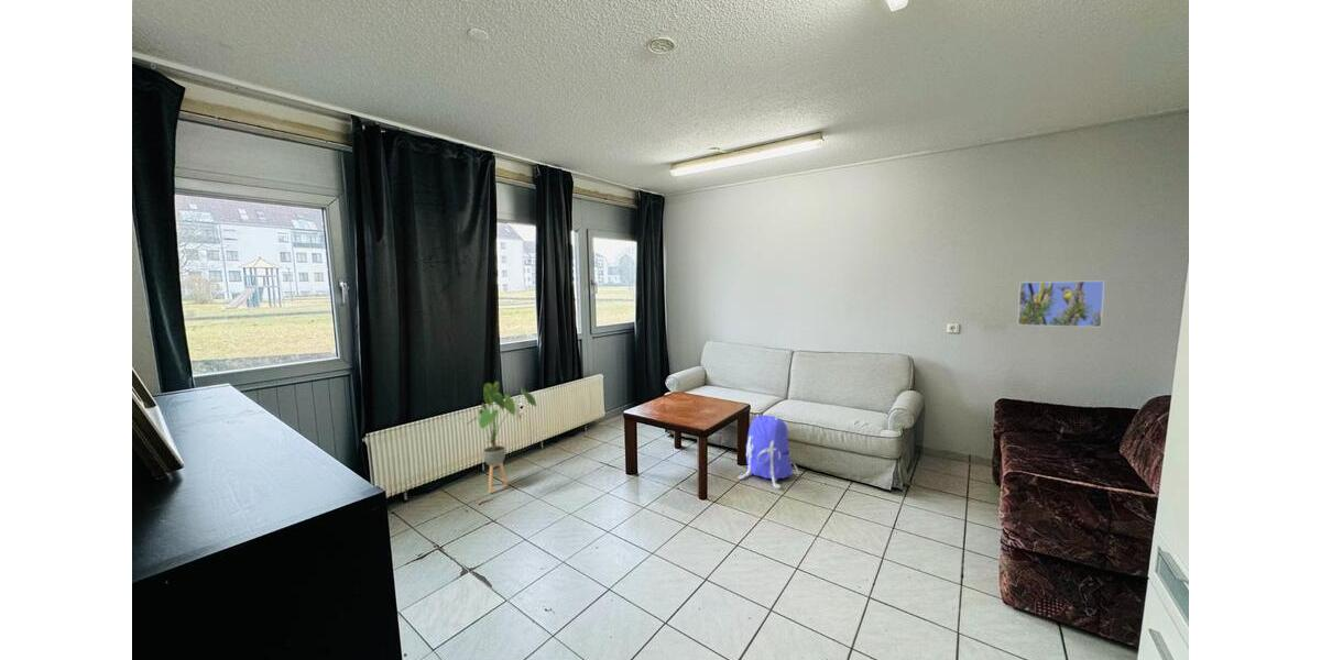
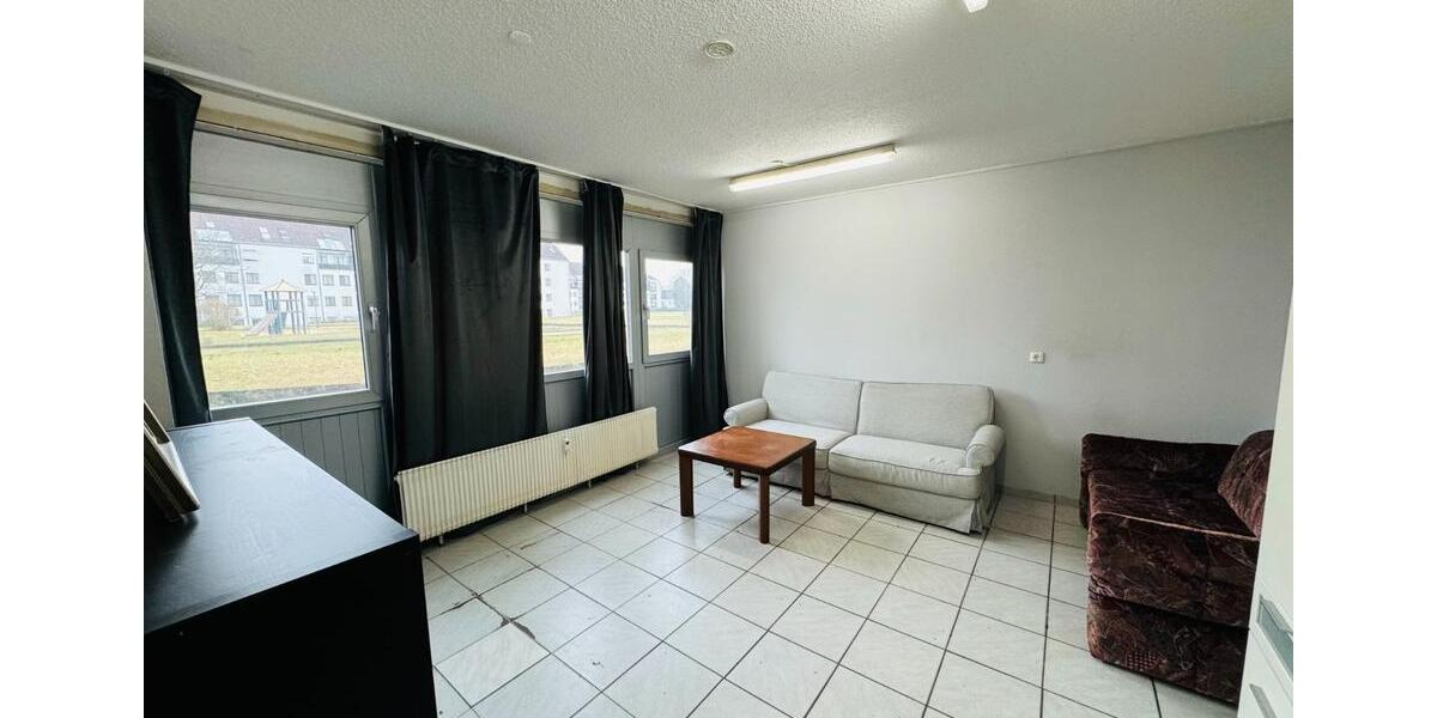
- backpack (766, 446)
- house plant (496, 432)
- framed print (1058, 304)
